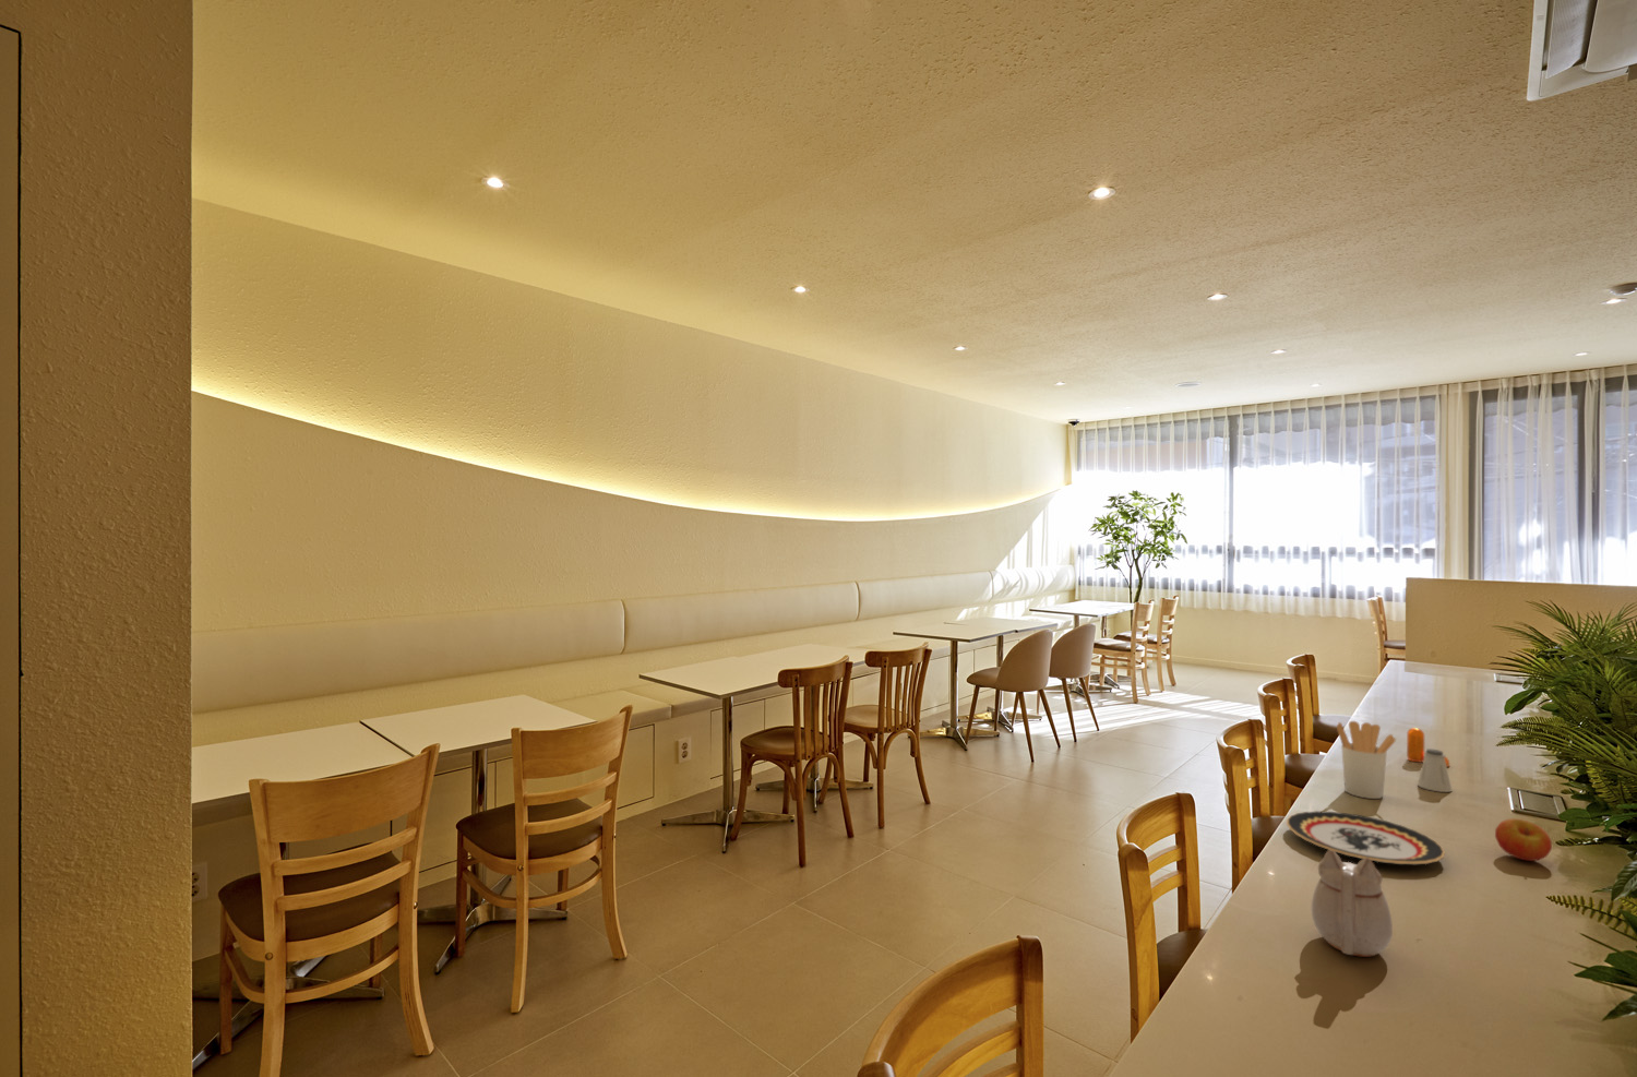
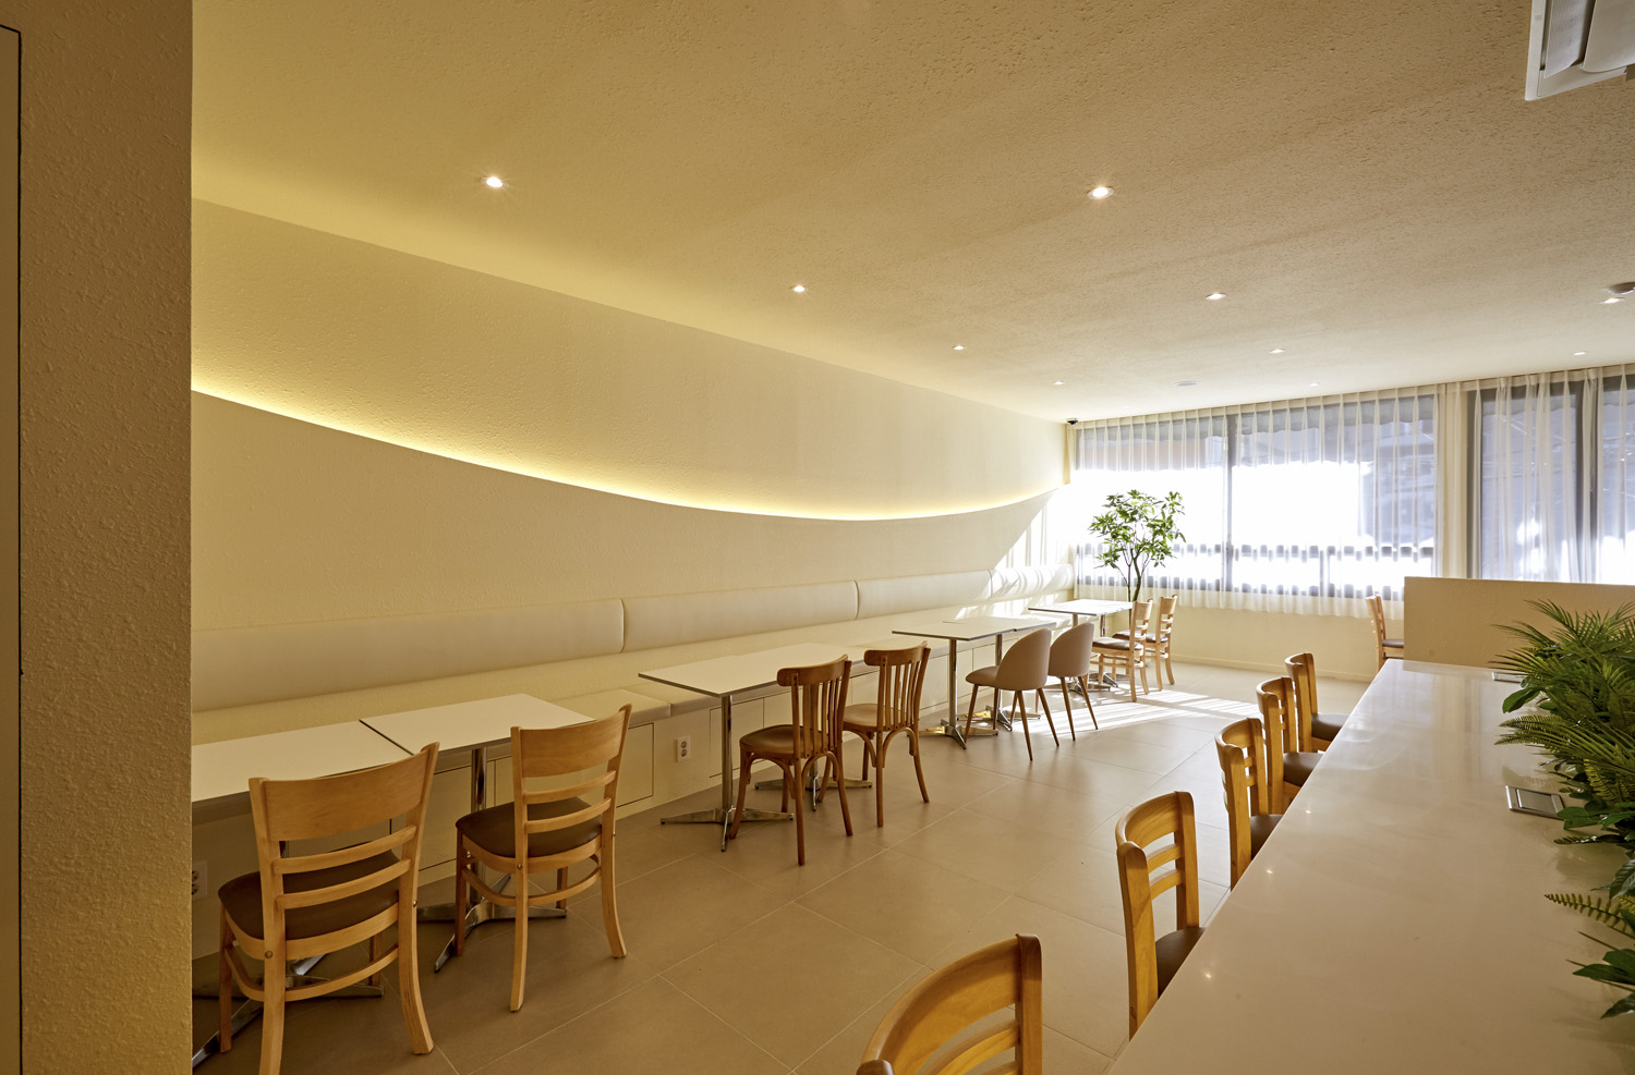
- utensil holder (1363, 757)
- teapot (1350, 900)
- apple (1523, 839)
- saltshaker (1434, 768)
- pepper shaker (1423, 745)
- plate (1361, 839)
